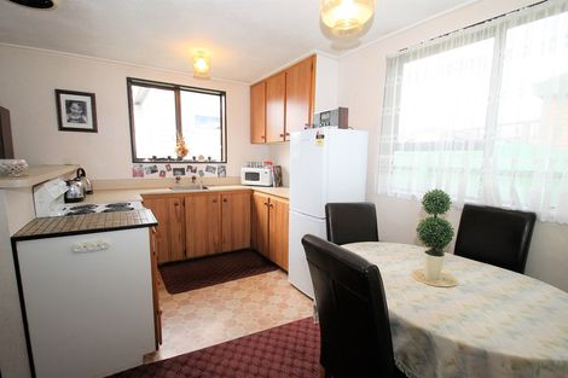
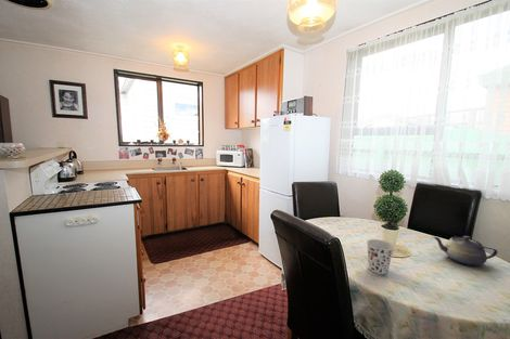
+ cup (379, 257)
+ teapot (462, 248)
